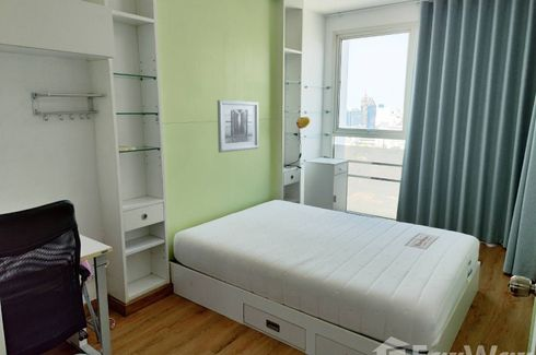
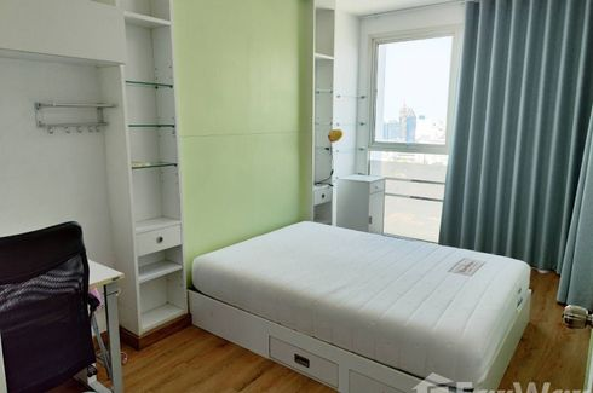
- wall art (238, 126)
